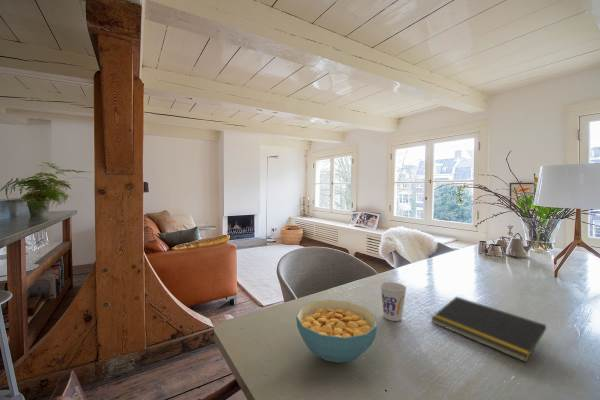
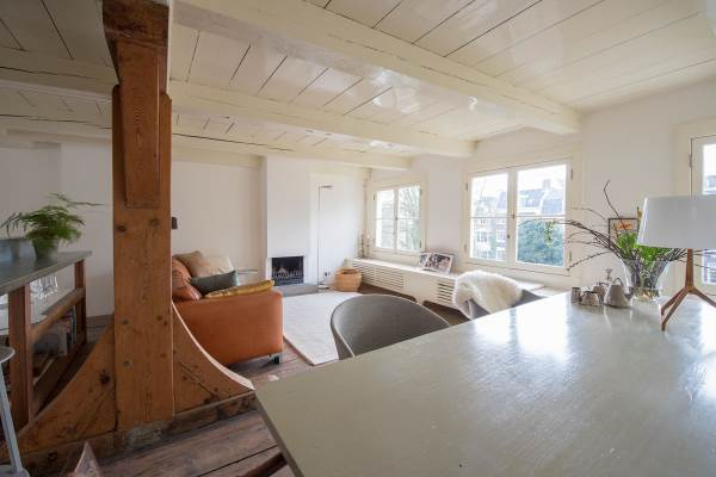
- cereal bowl (335, 335)
- notepad (484, 323)
- cup (392, 301)
